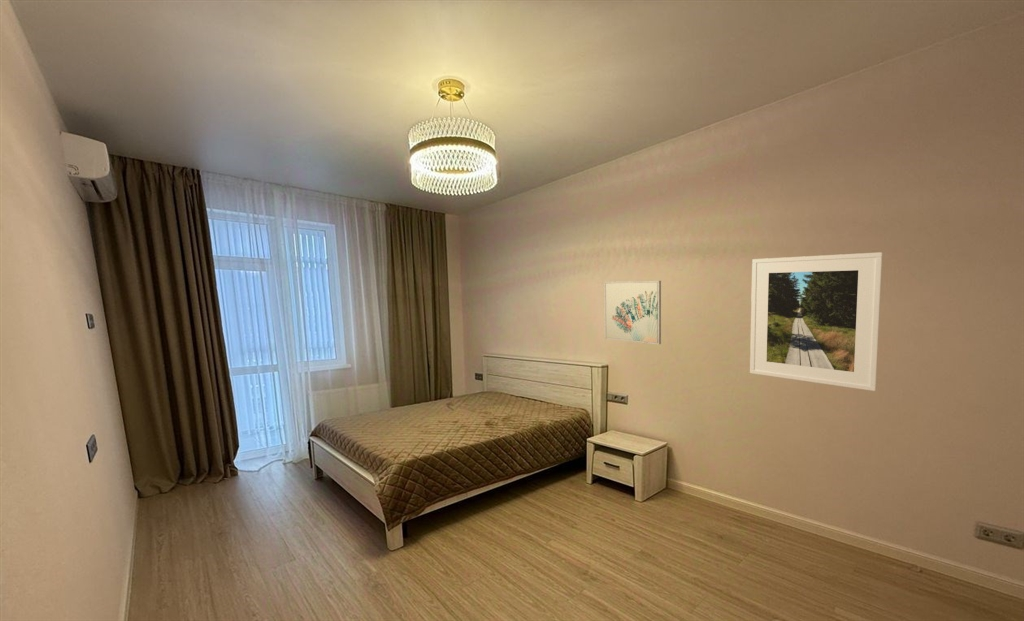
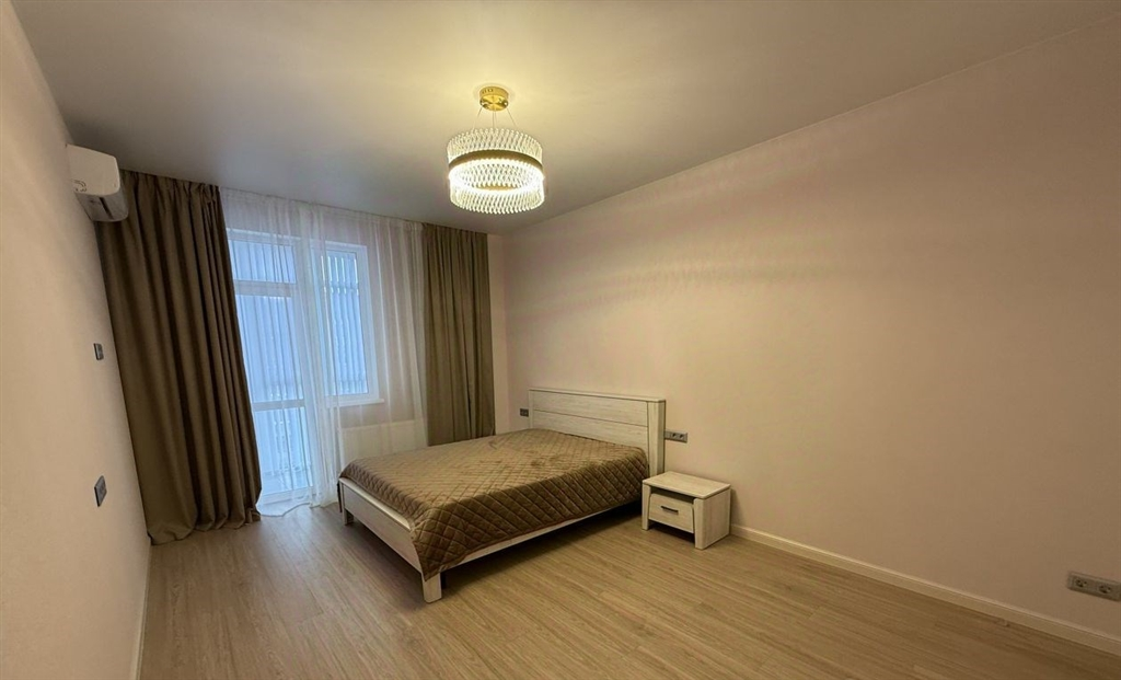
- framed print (808, 319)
- wall art (631, 311)
